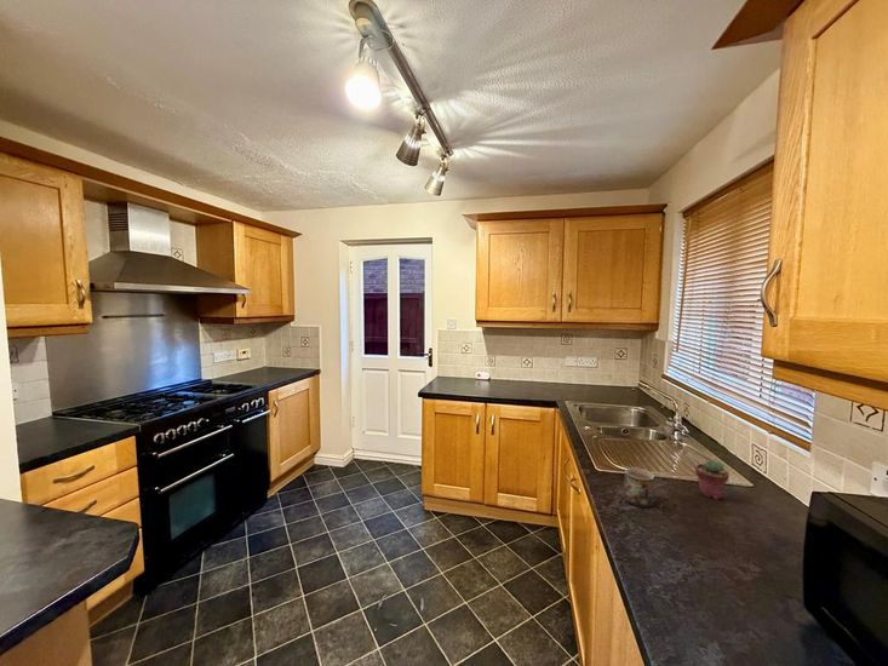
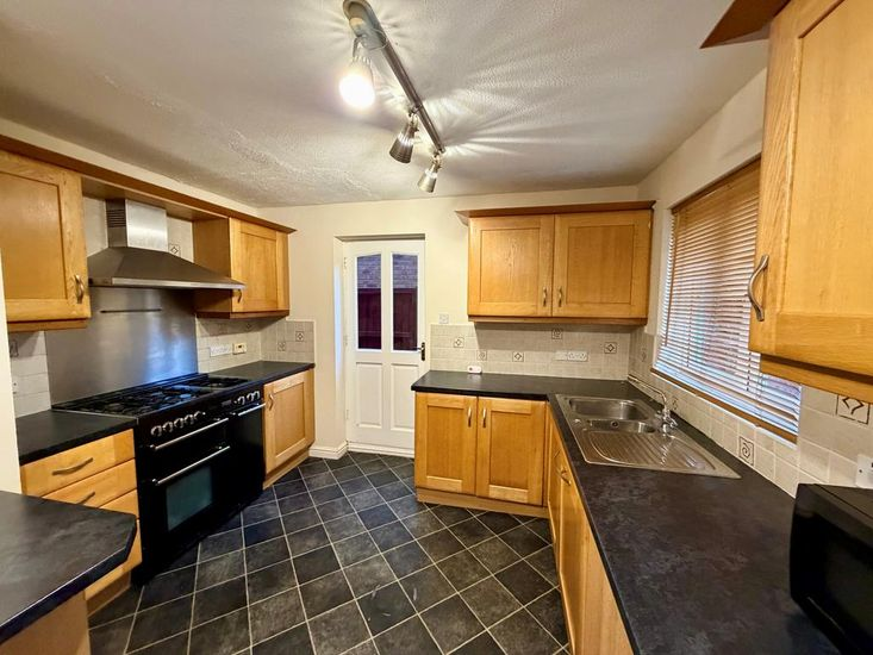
- mug (640, 484)
- potted succulent (711, 476)
